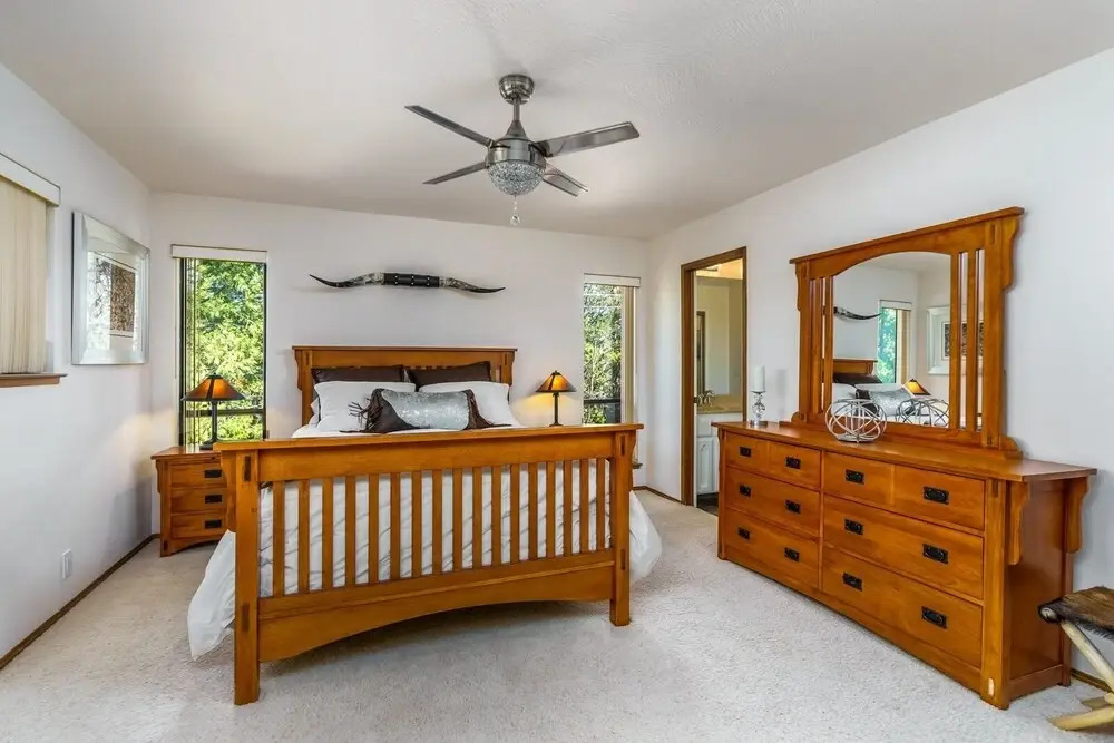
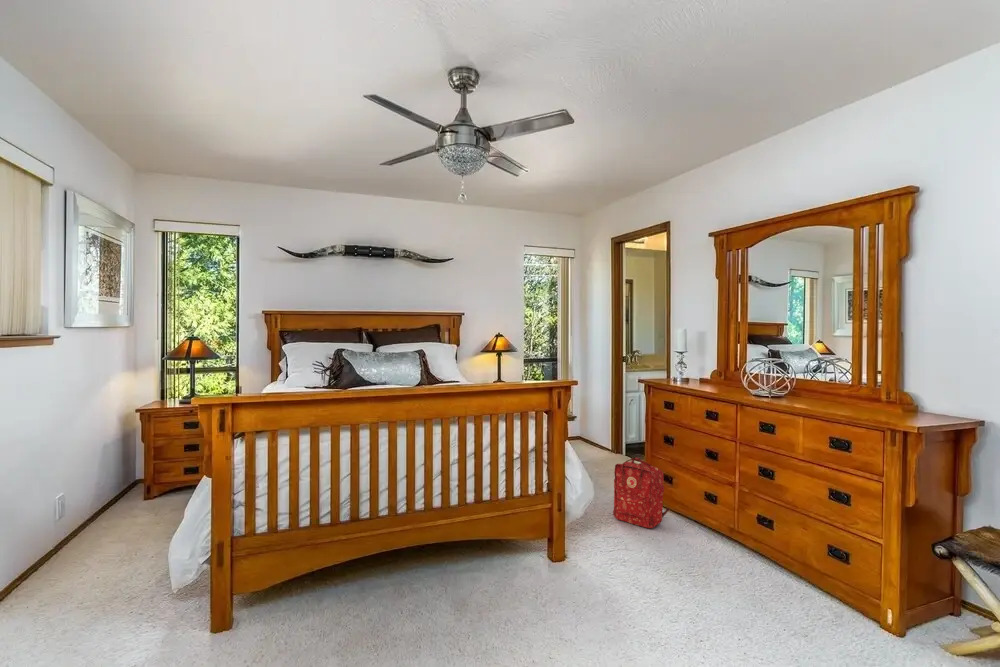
+ backpack (638, 488)
